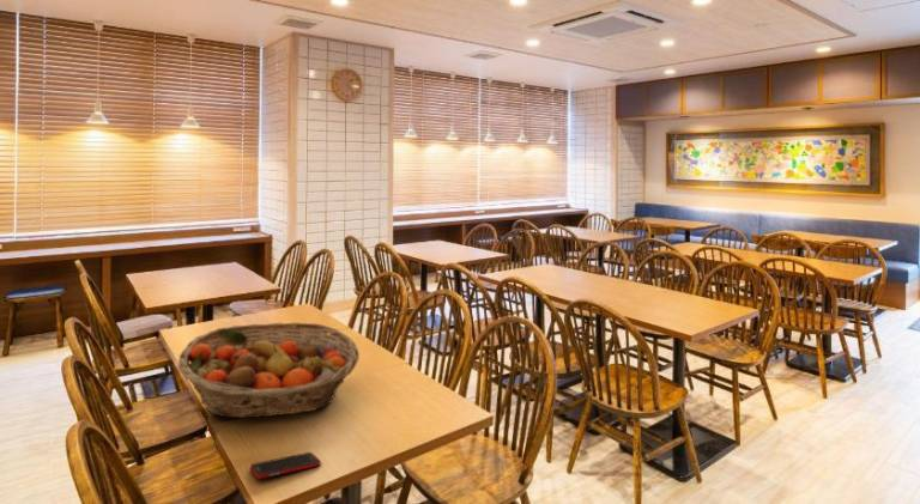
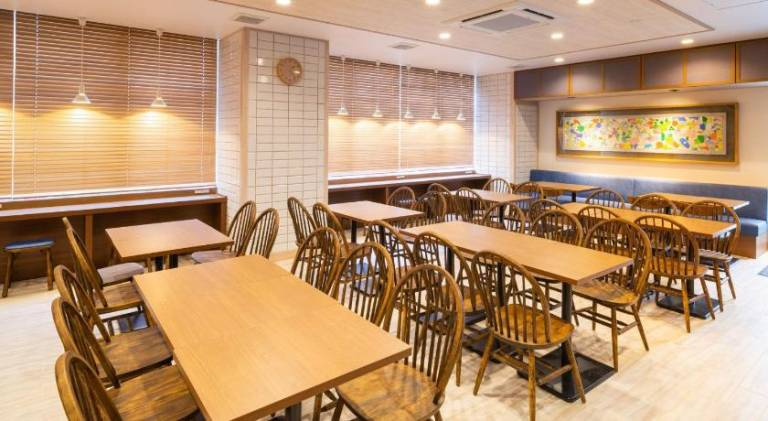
- fruit basket (272, 366)
- cell phone (285, 464)
